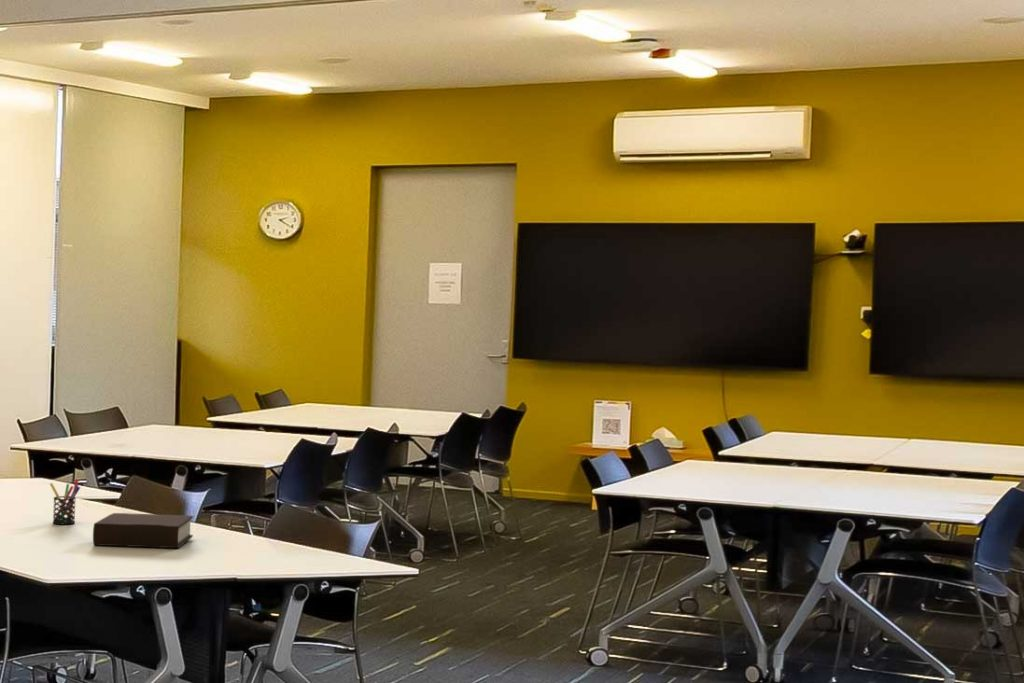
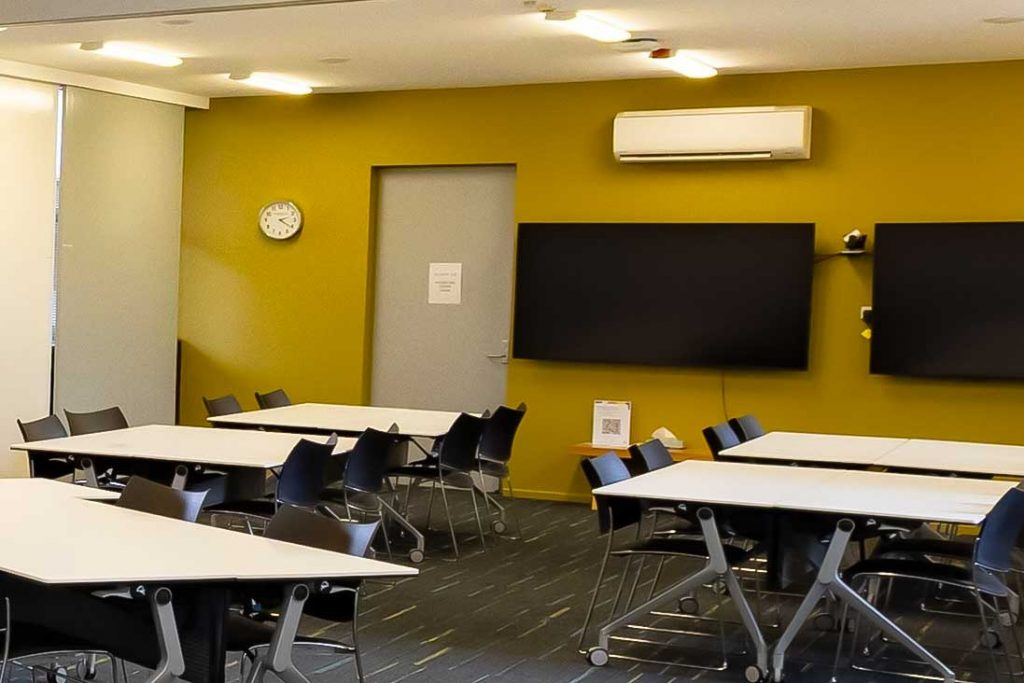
- pen holder (66, 500)
- bible (143, 530)
